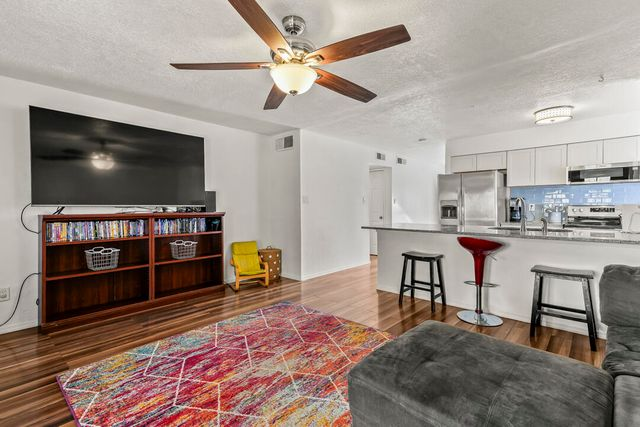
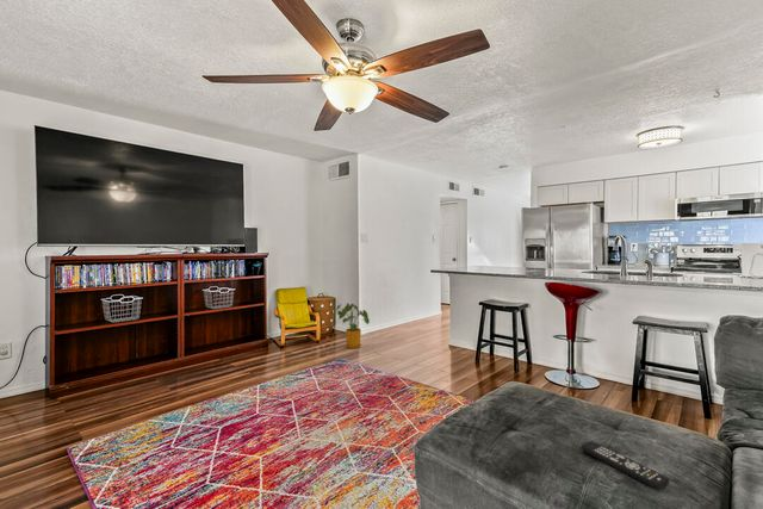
+ remote control (621, 463)
+ house plant (351, 325)
